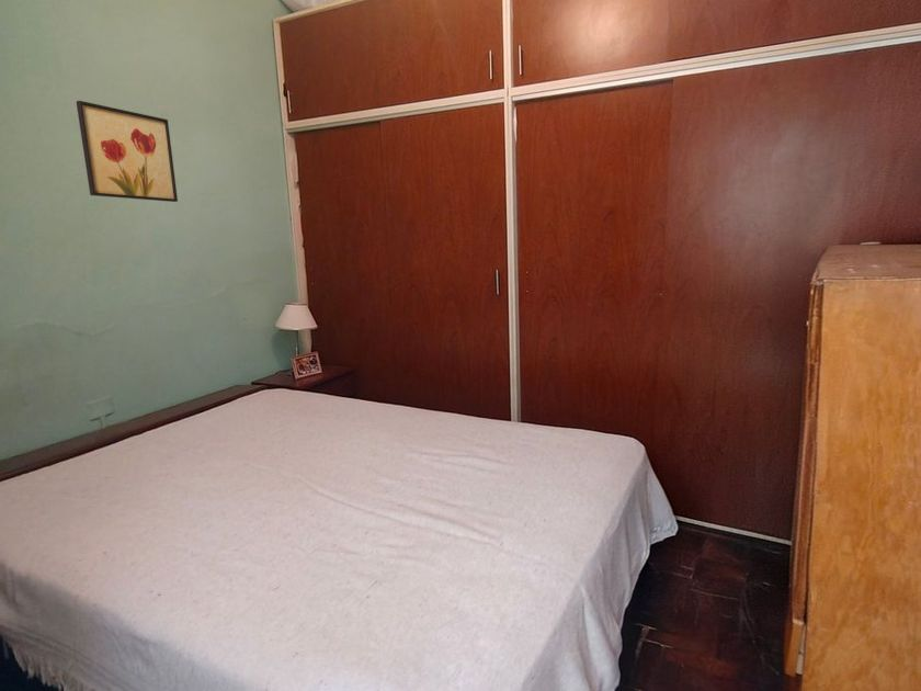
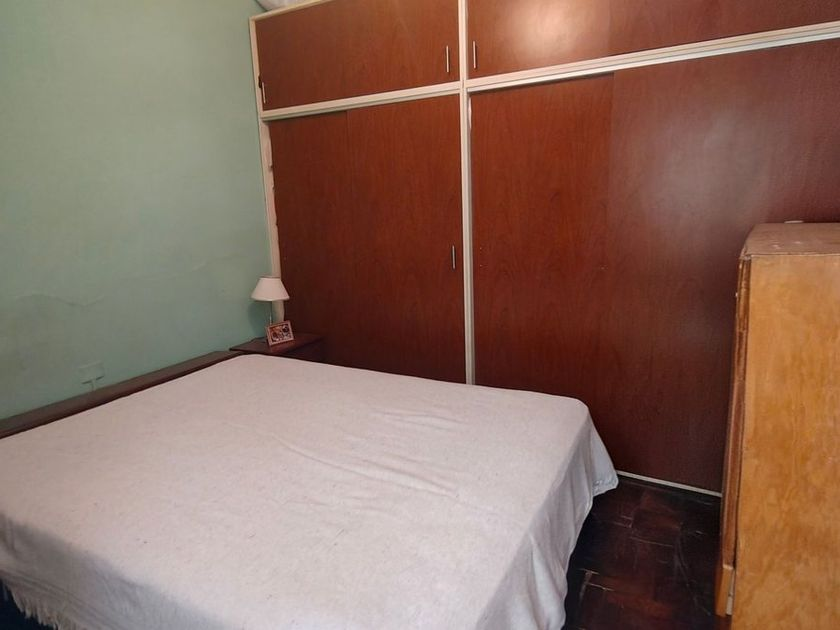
- wall art (129, 155)
